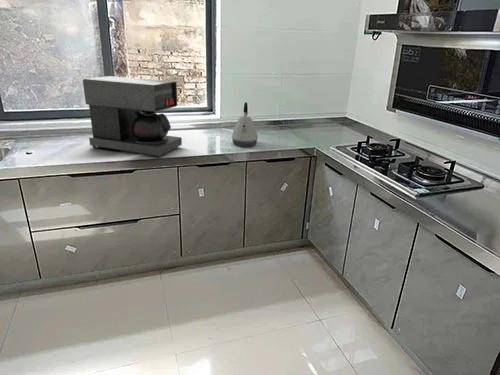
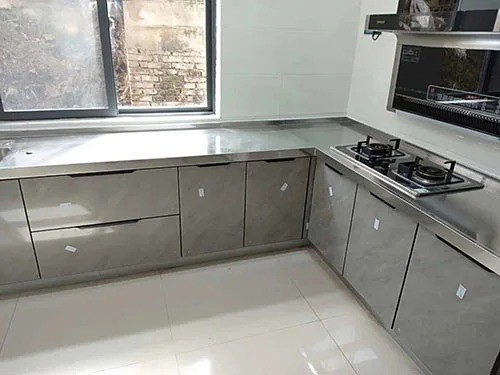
- kettle (245, 123)
- coffee maker (133, 115)
